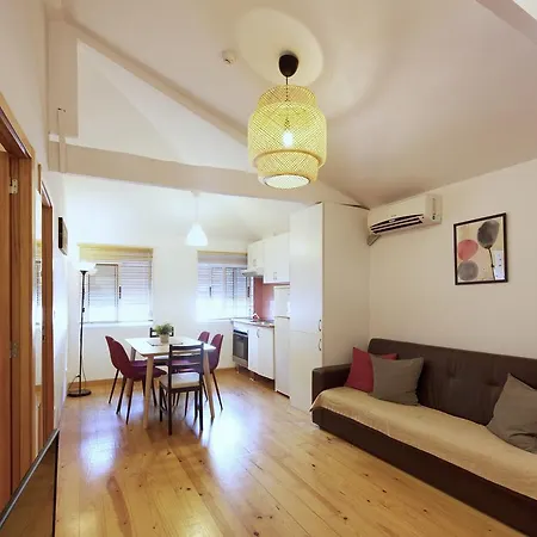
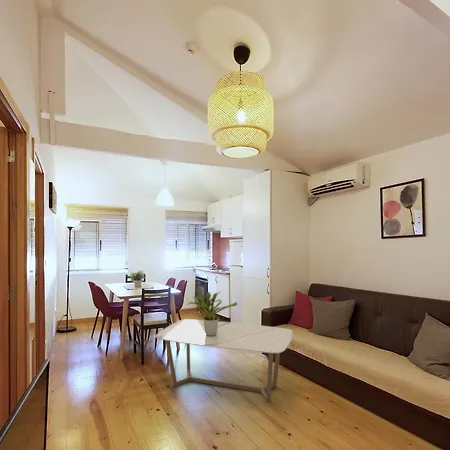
+ potted plant (209, 311)
+ coffee table (225, 348)
